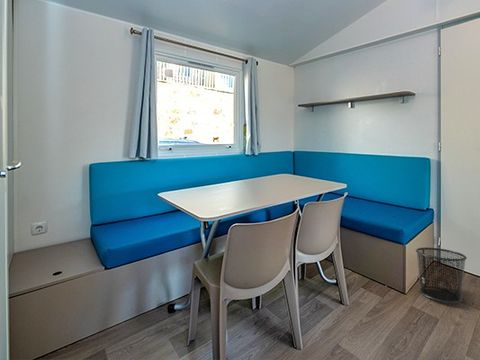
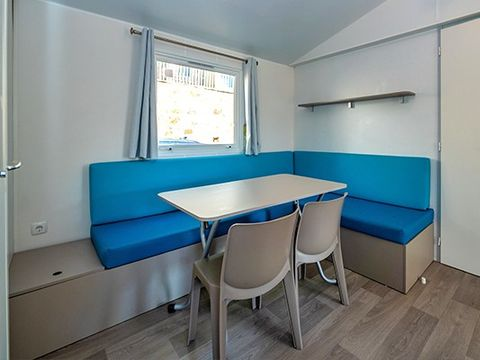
- waste bin (439, 274)
